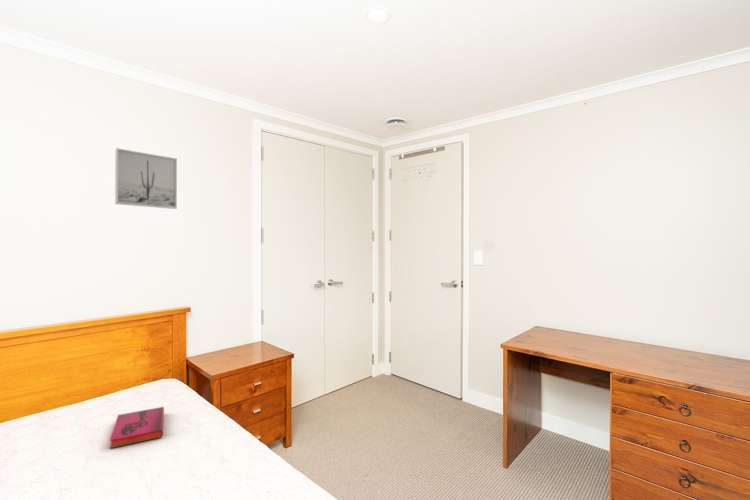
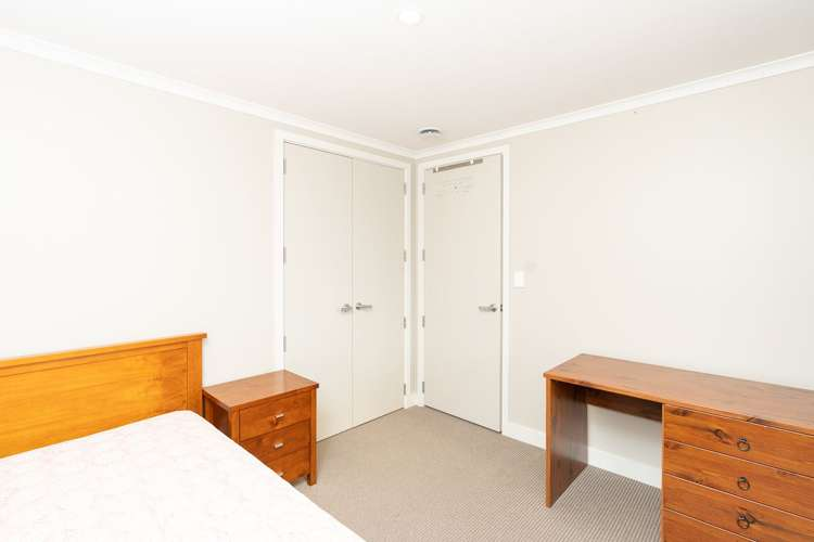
- hardback book (139, 425)
- wall art (147, 180)
